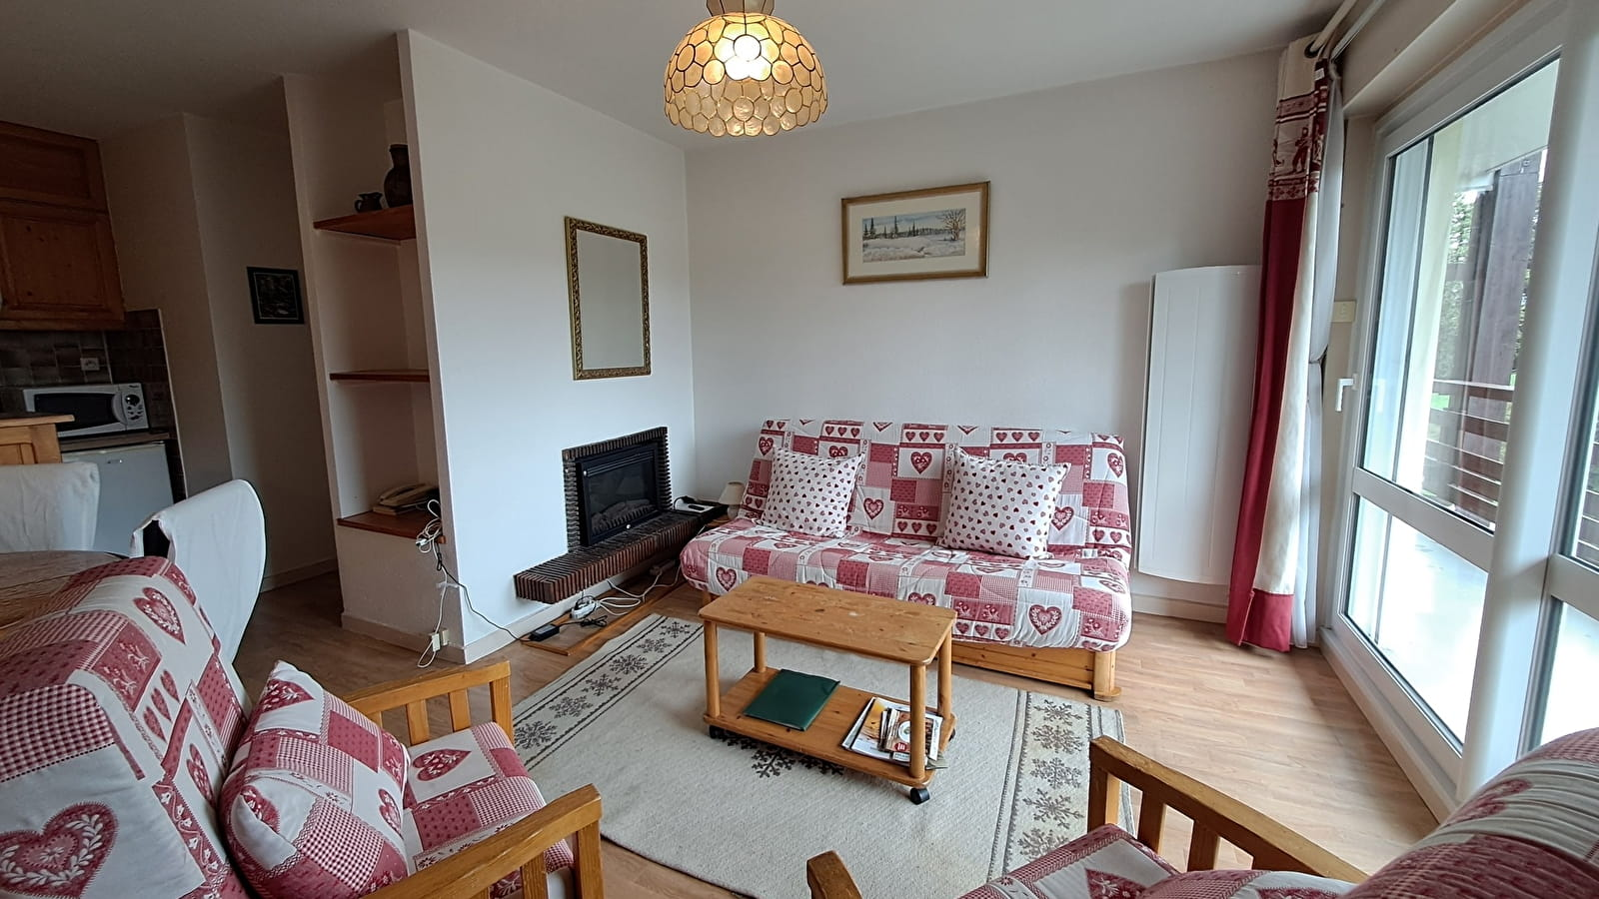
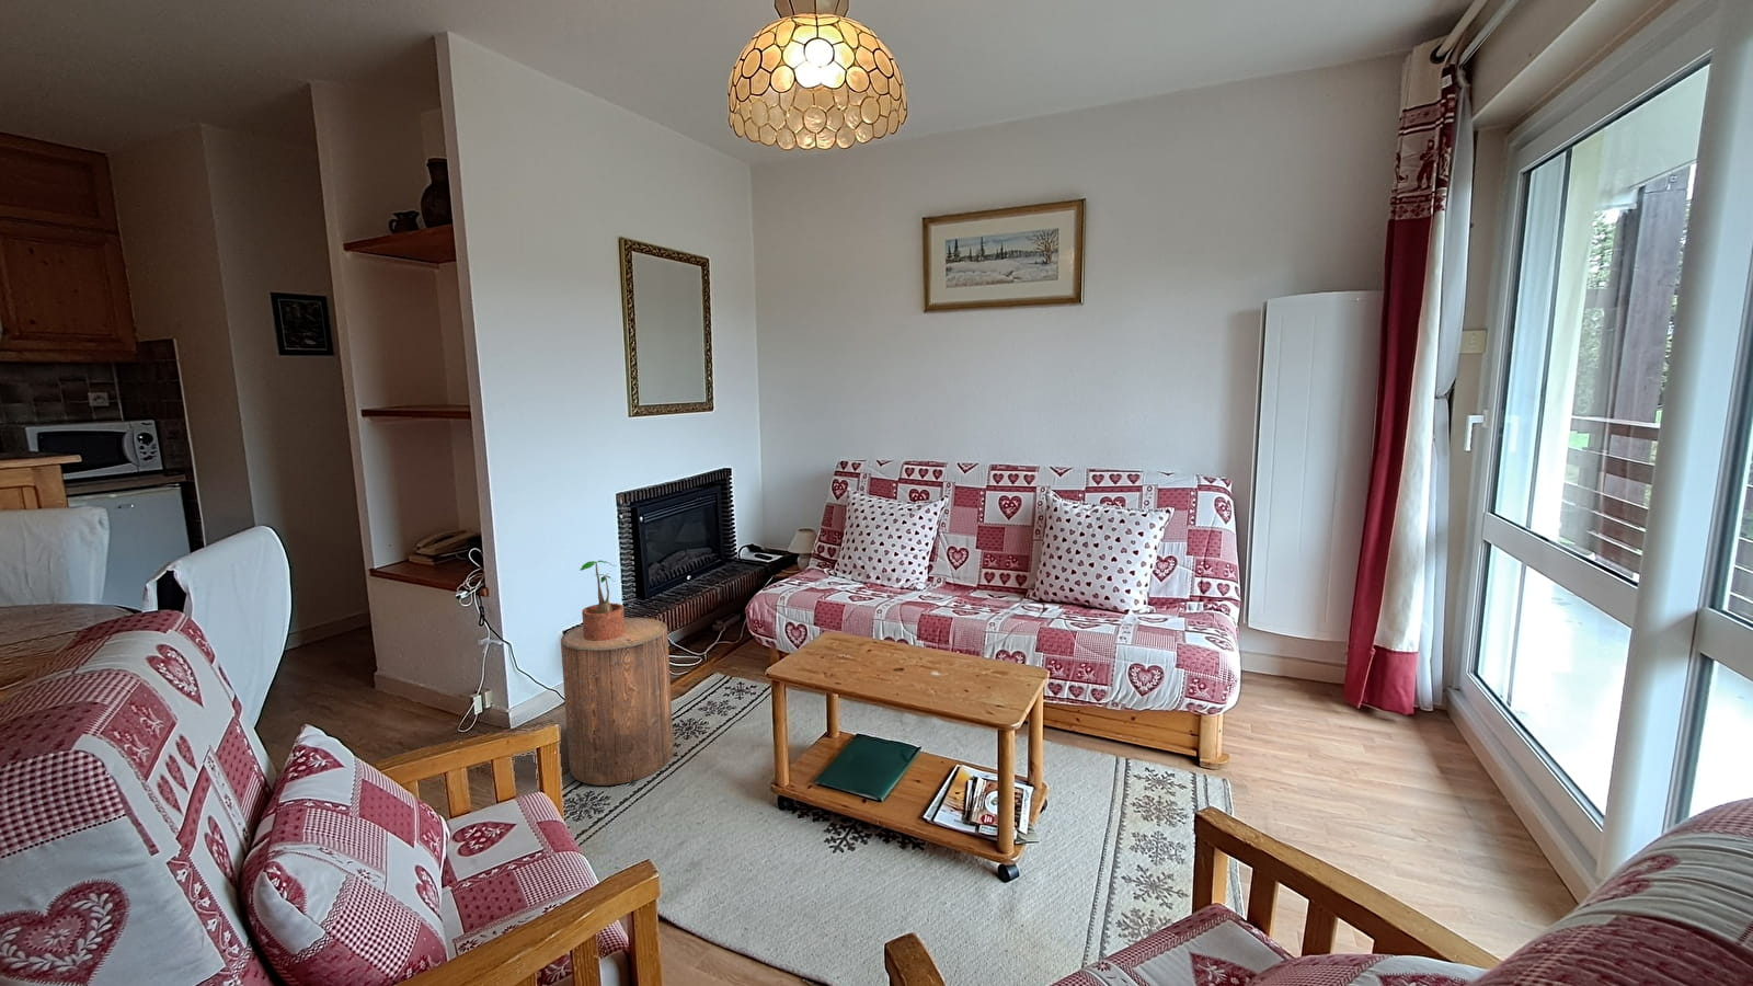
+ potted plant (600, 596)
+ stool (619, 696)
